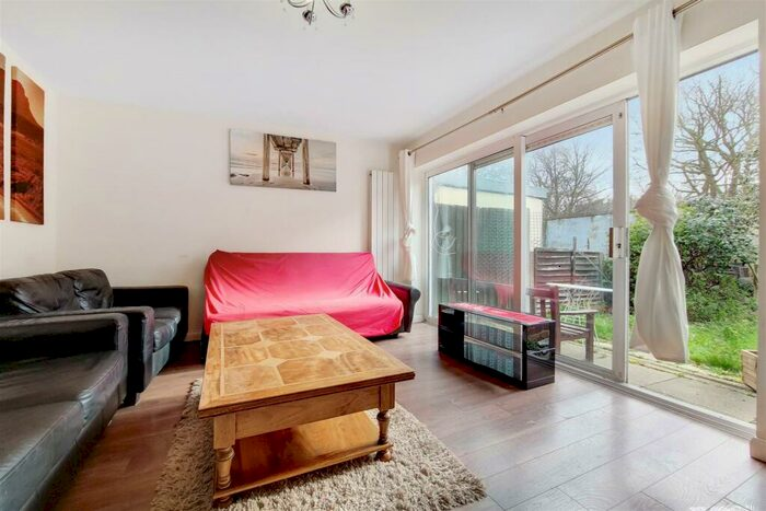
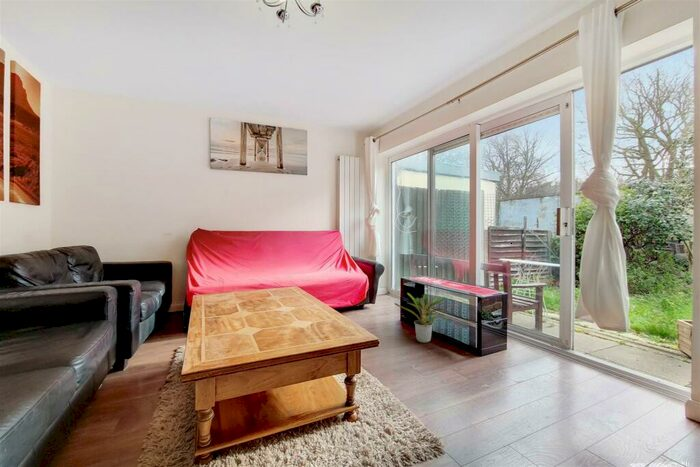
+ potted plant (424, 317)
